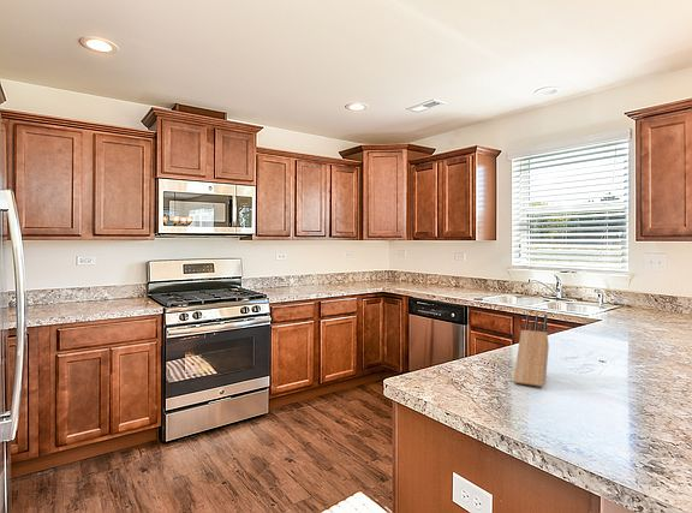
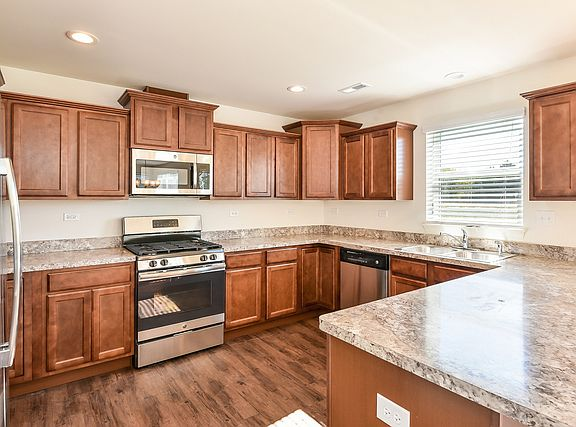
- knife block (532, 346)
